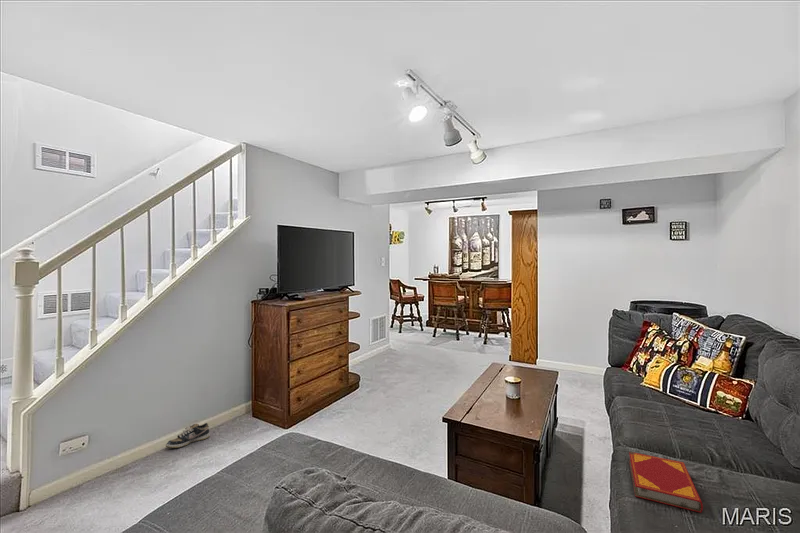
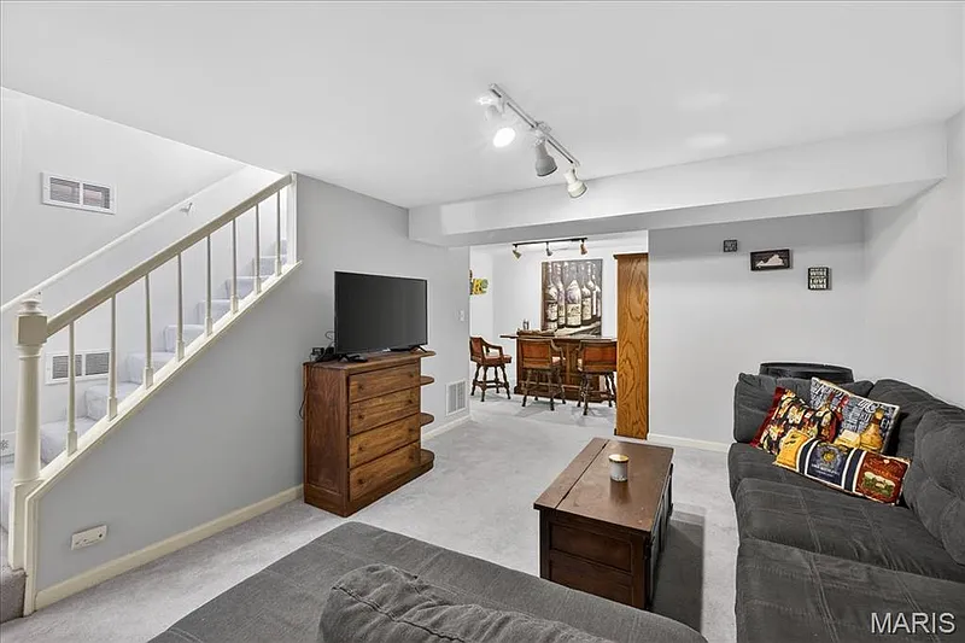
- hardback book (661, 478)
- shoe (188, 433)
